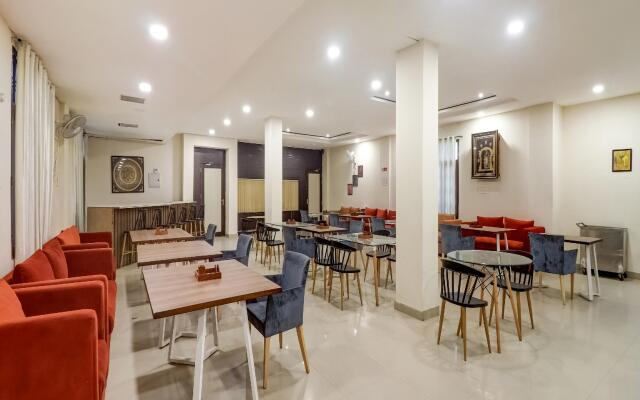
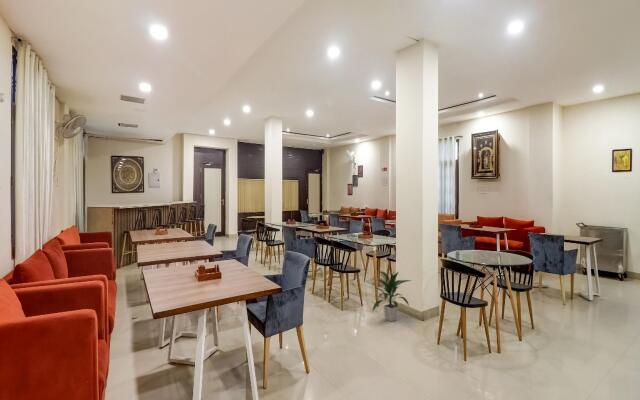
+ indoor plant (389, 294)
